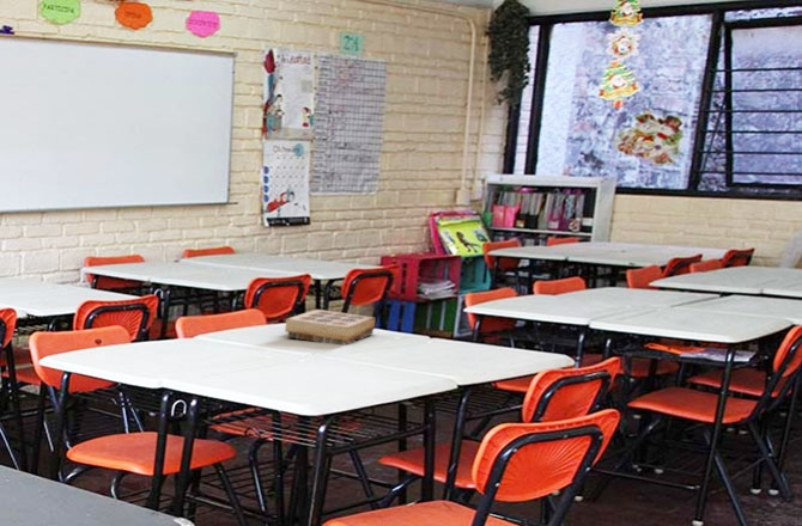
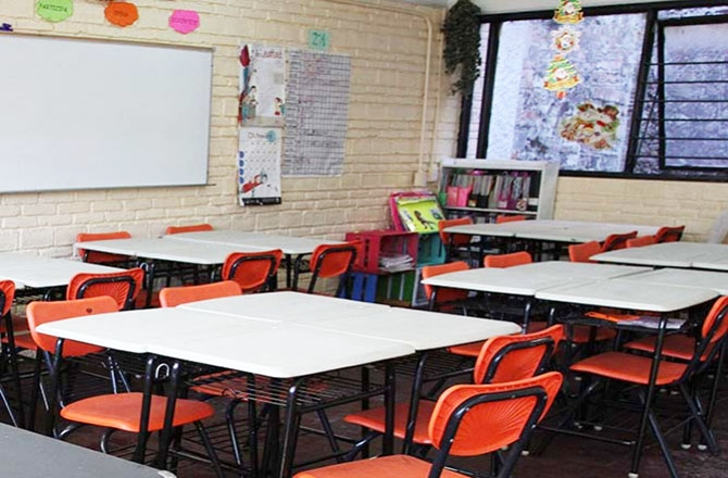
- book (328, 325)
